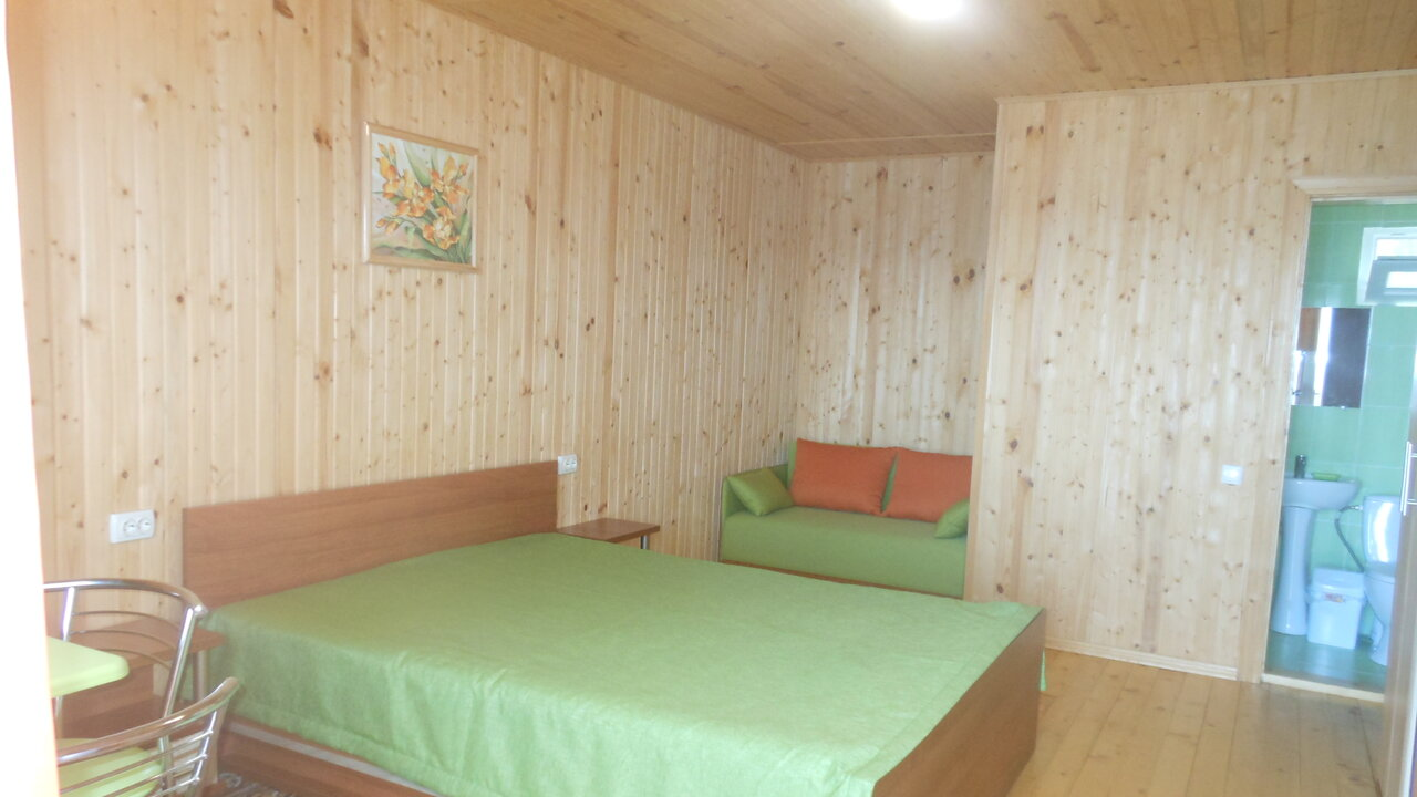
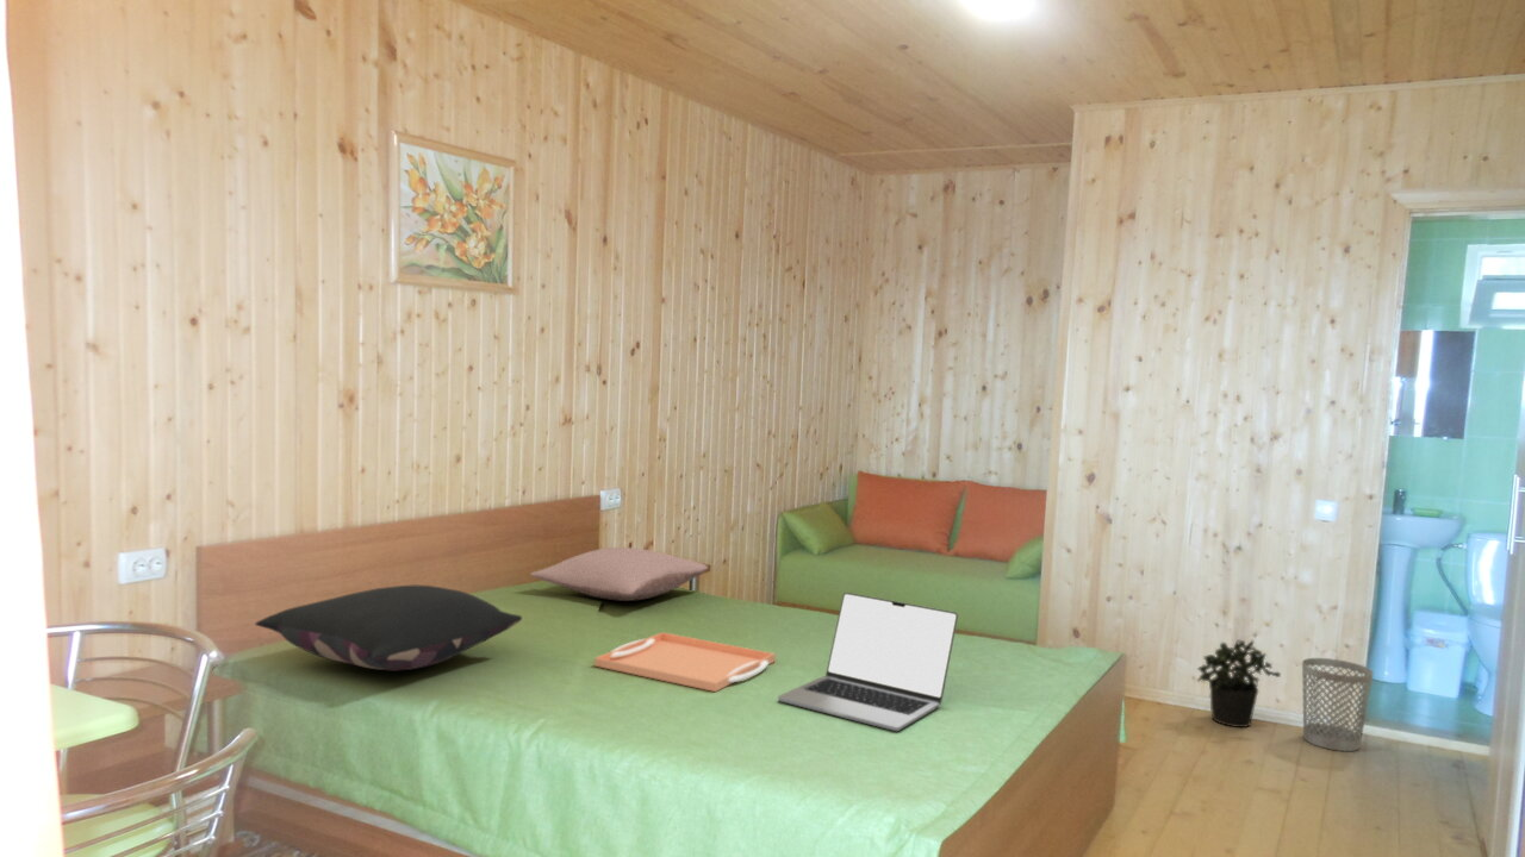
+ wastebasket (1333, 703)
+ serving tray (686, 659)
+ laptop (869, 656)
+ pillow (621, 573)
+ pillow (392, 623)
+ potted plant (1238, 680)
